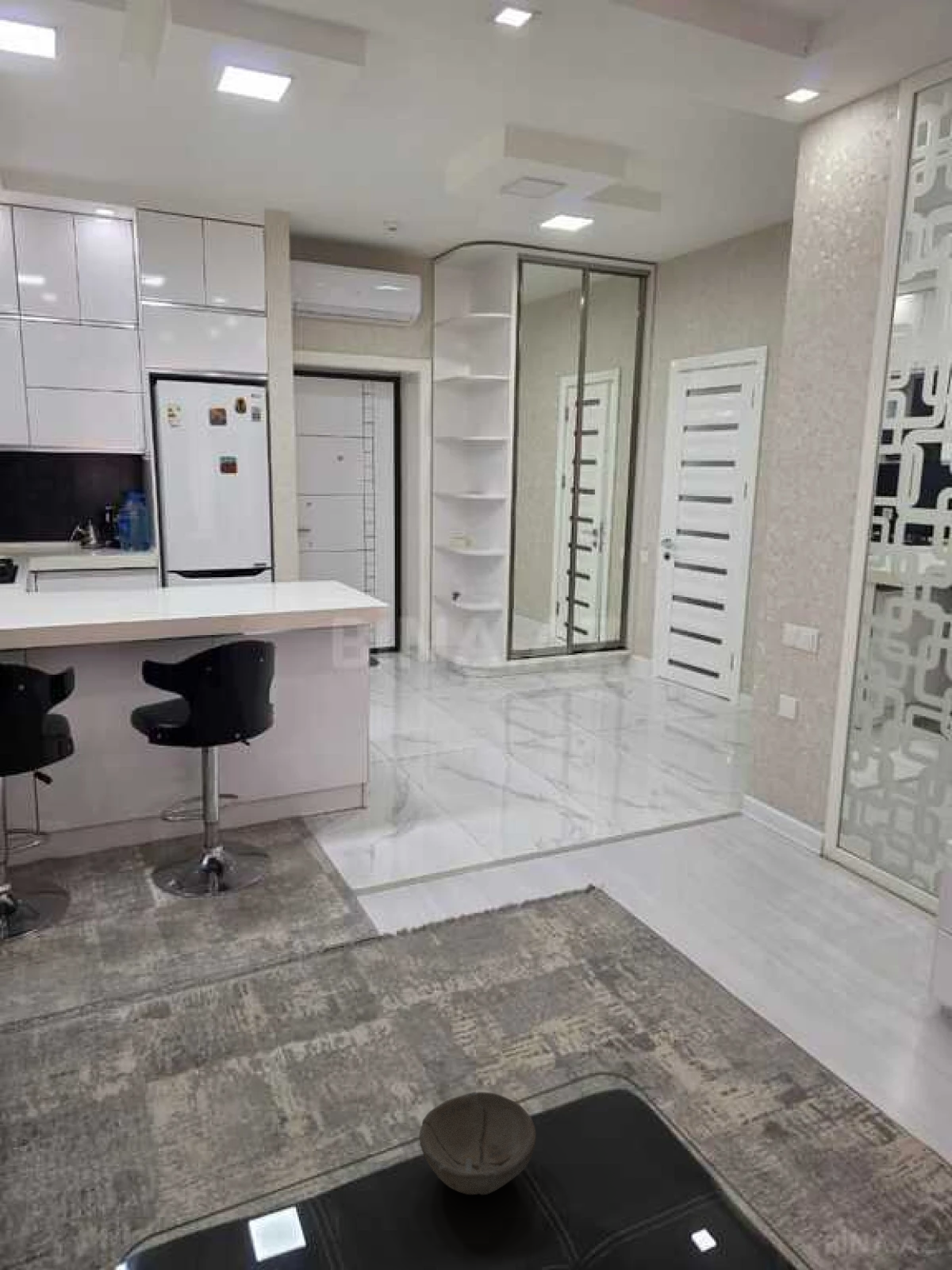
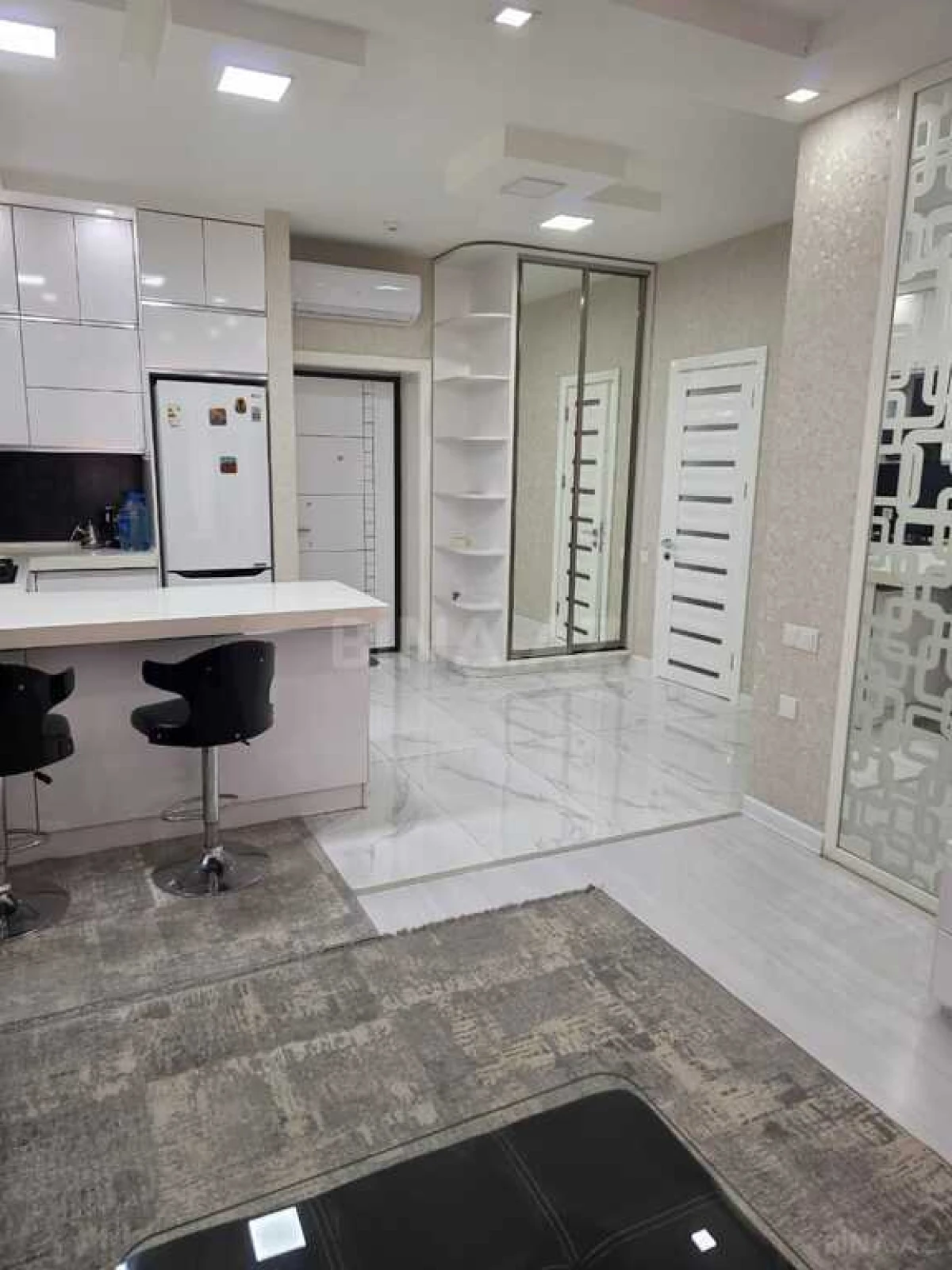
- bowl (478, 1152)
